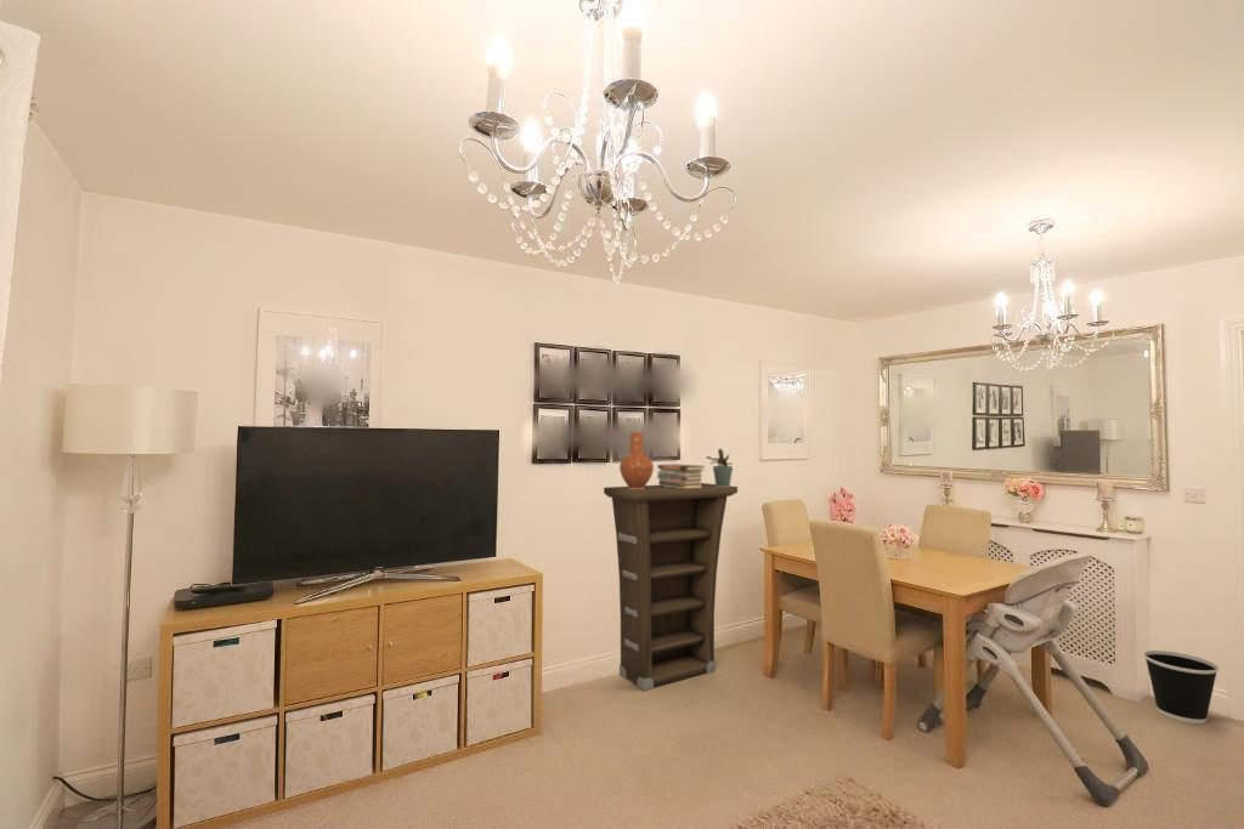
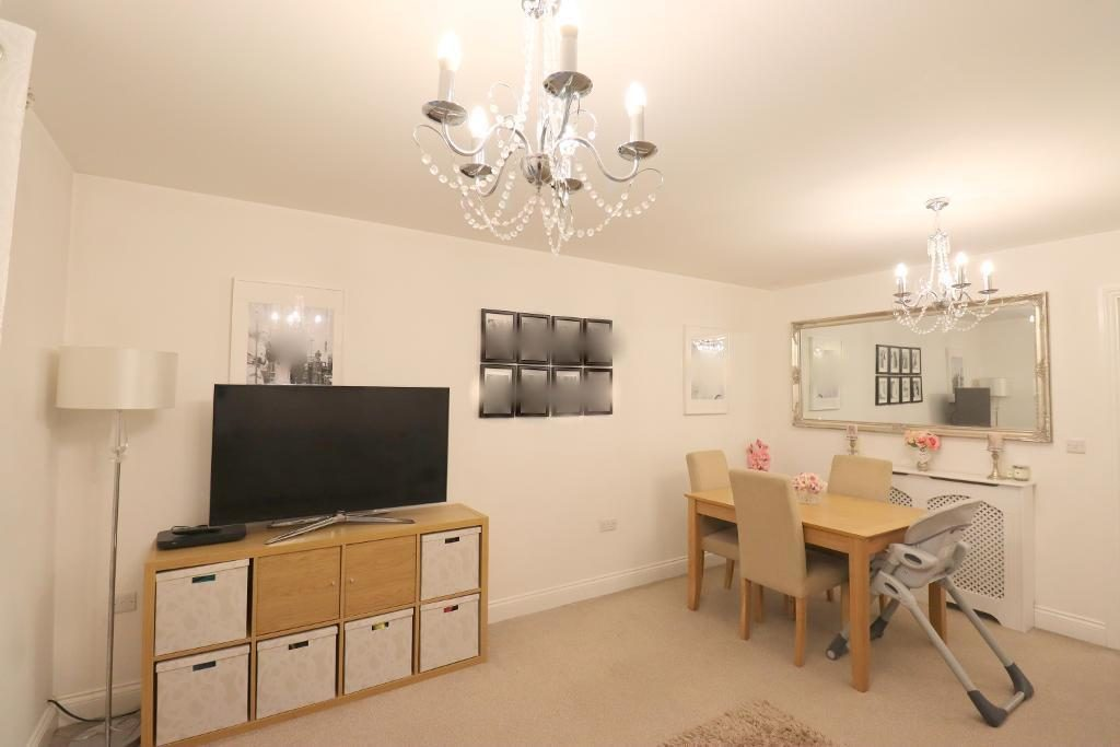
- book stack (680, 475)
- cabinet (671, 580)
- wastebasket (1180, 687)
- potted plant (719, 466)
- vase (637, 460)
